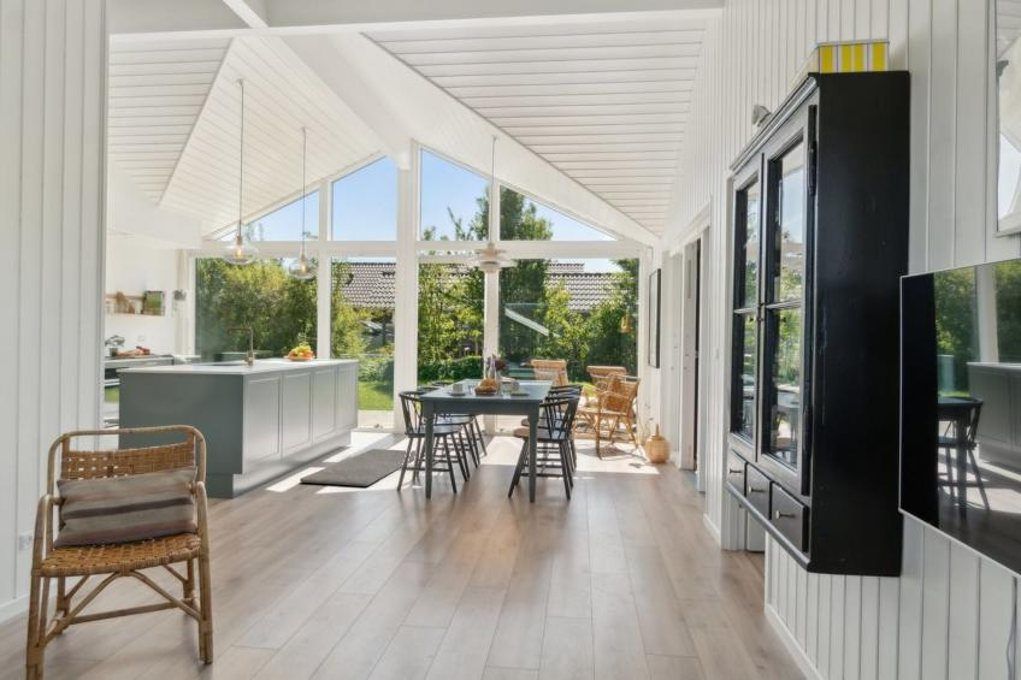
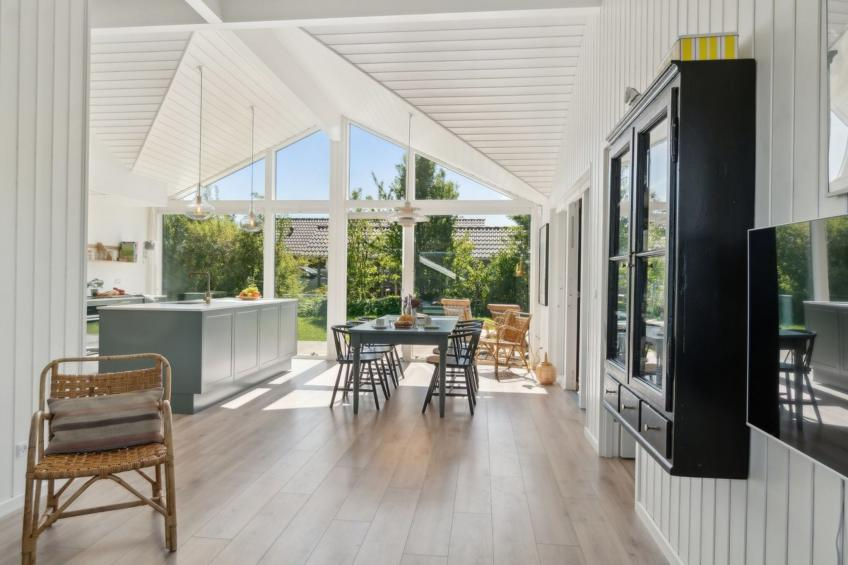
- rug (370, 465)
